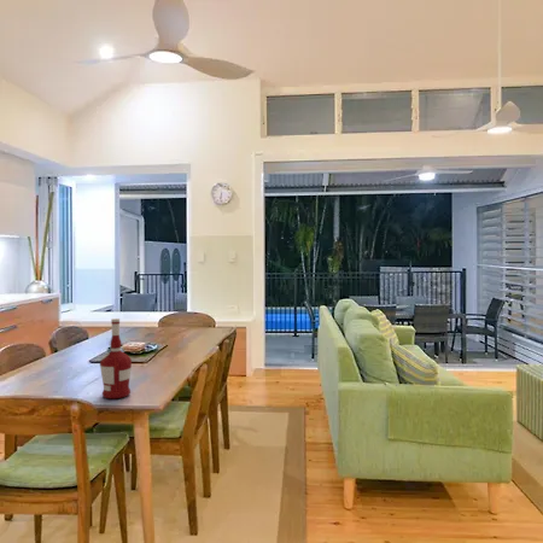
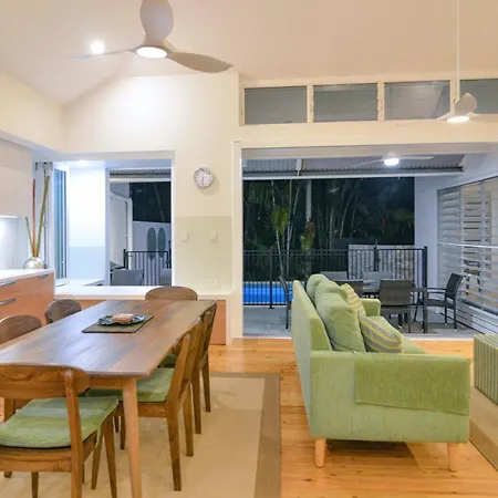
- alcohol (116, 357)
